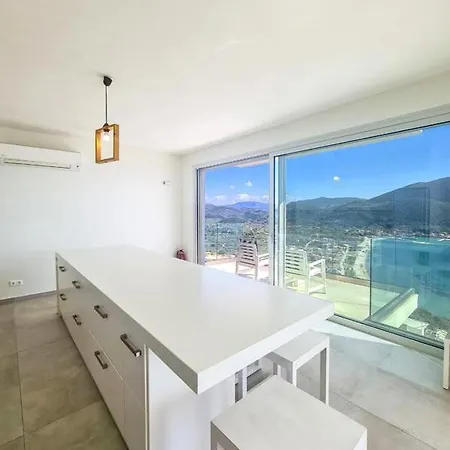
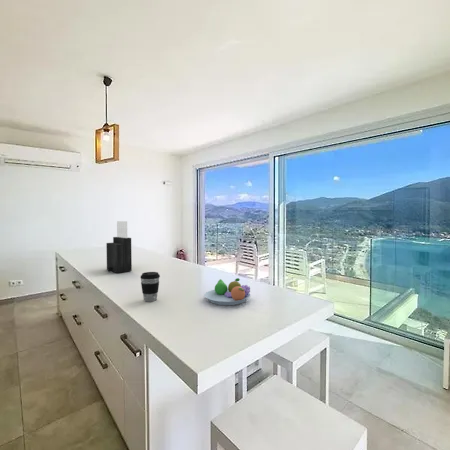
+ coffee cup (150, 286)
+ knife block (117, 245)
+ fruit bowl (227, 289)
